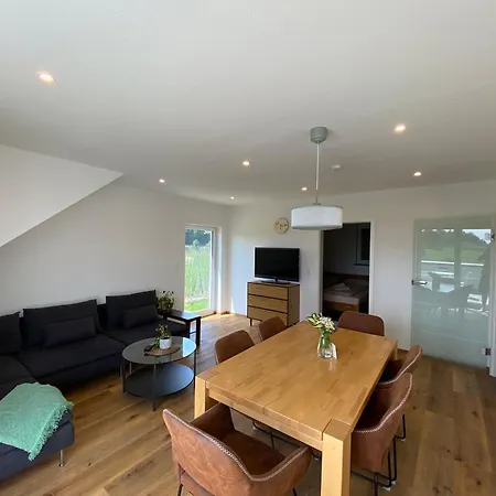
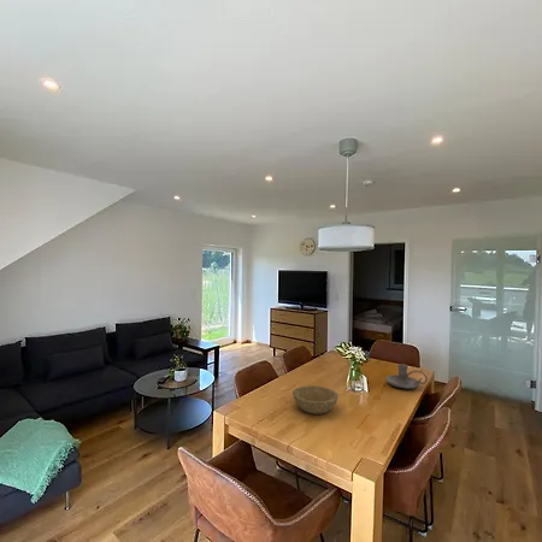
+ bowl (314, 400)
+ candle holder (406, 375)
